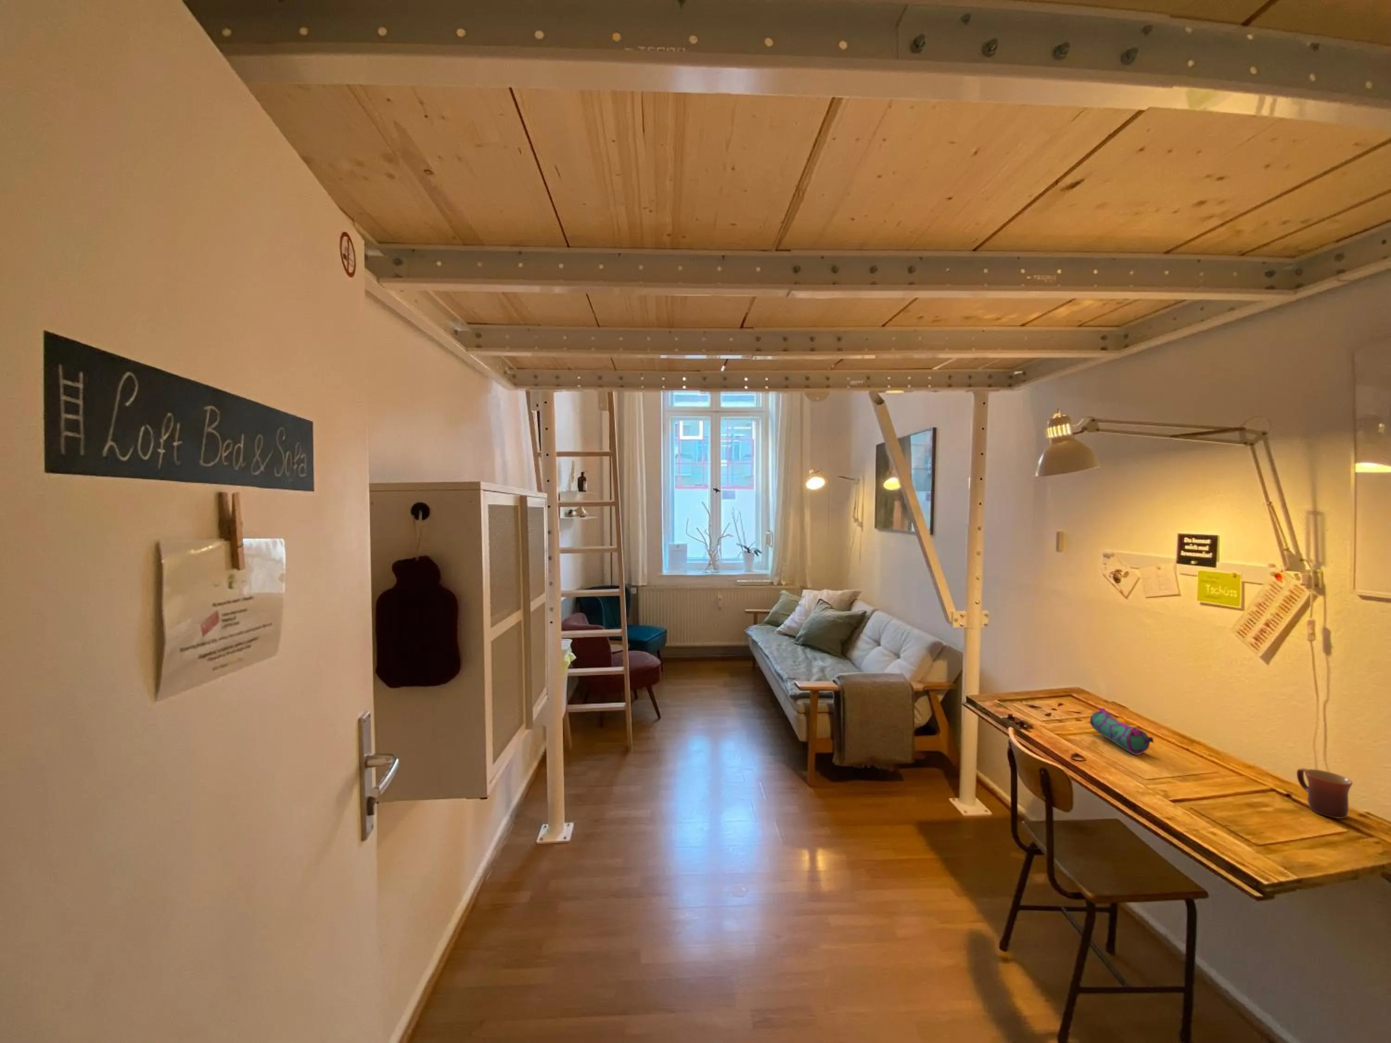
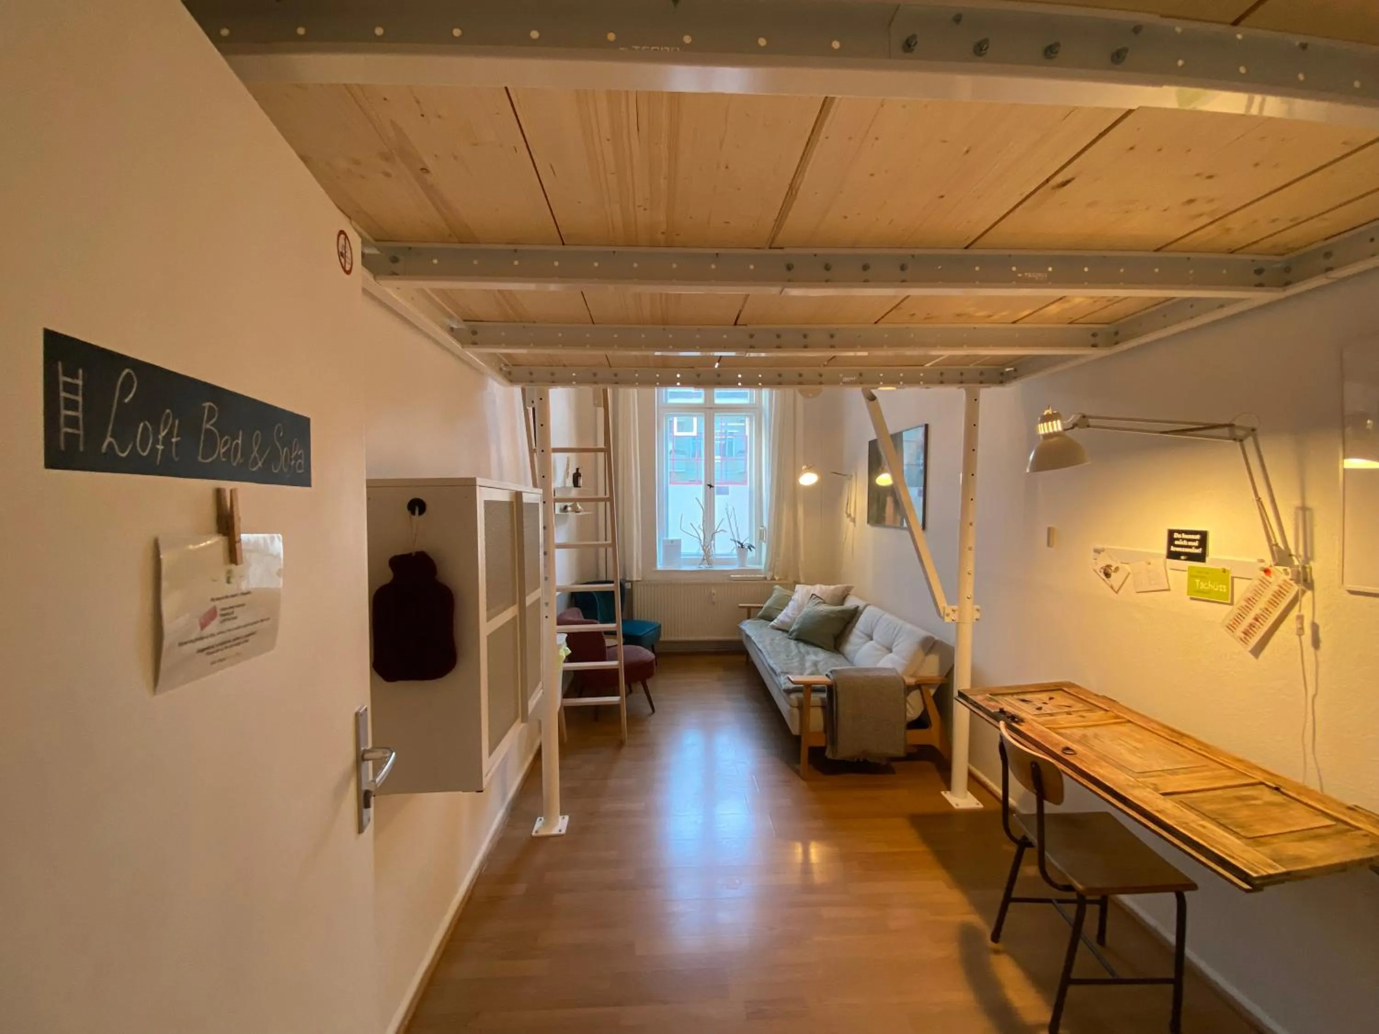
- pencil case (1119, 731)
- mug (1321, 791)
